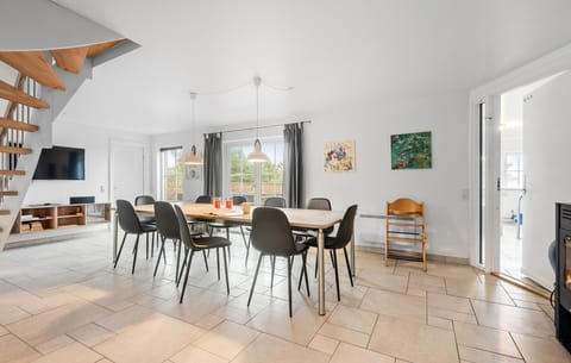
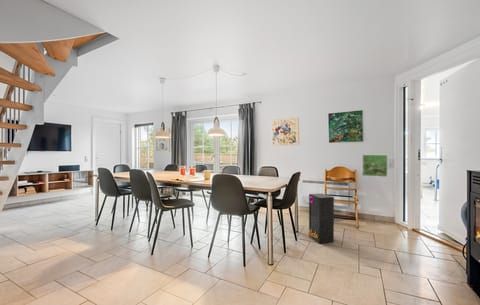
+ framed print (374, 165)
+ speaker (320, 217)
